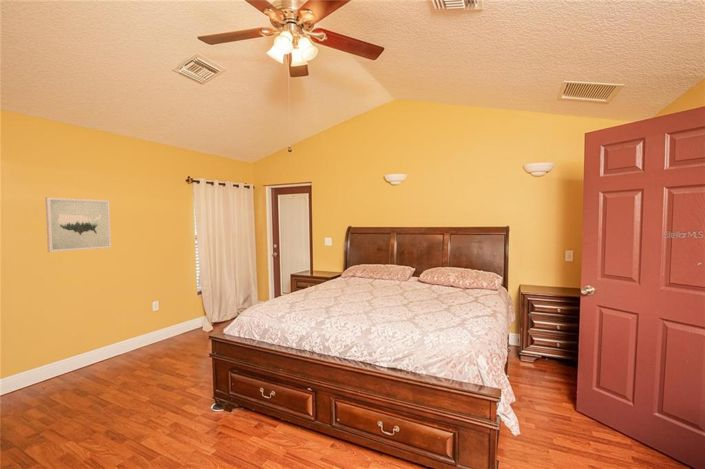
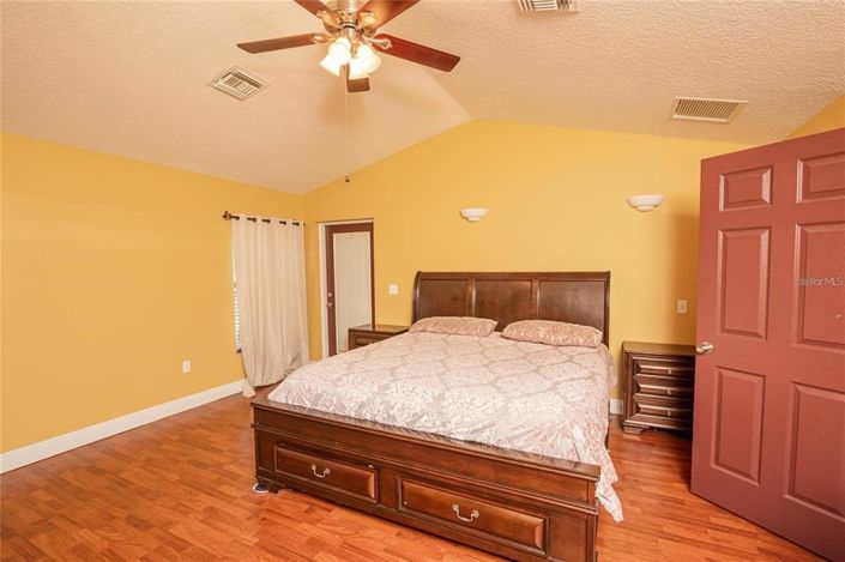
- wall art (80, 224)
